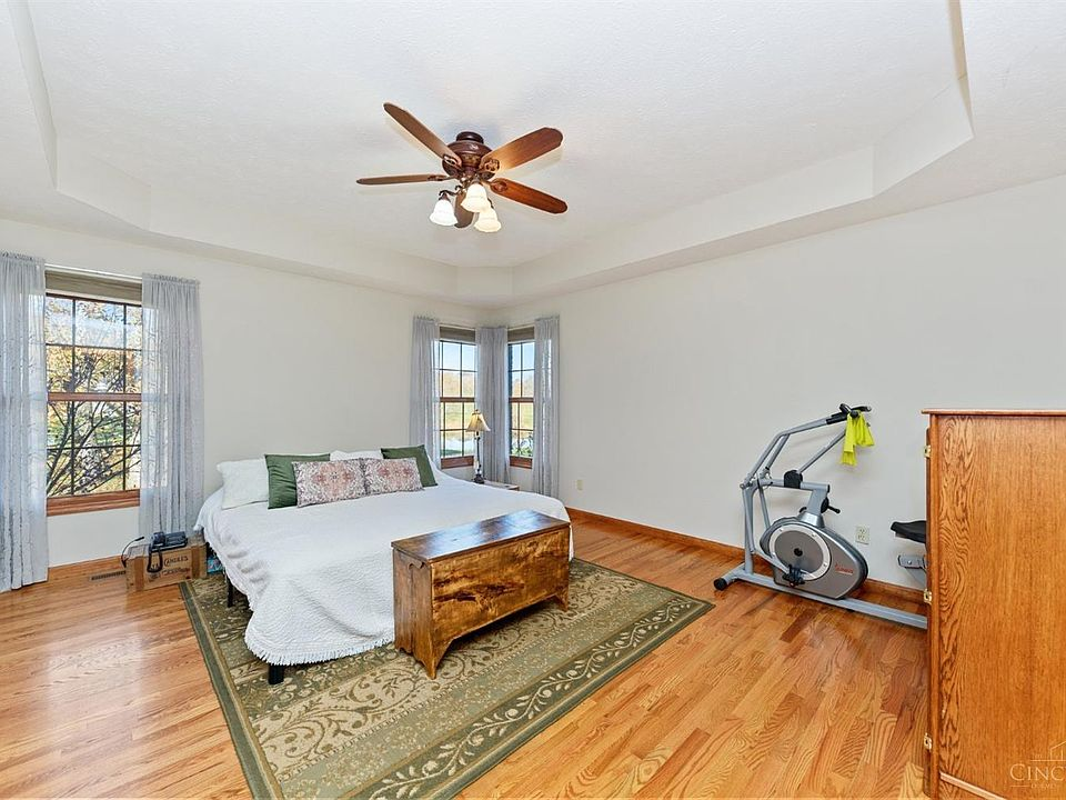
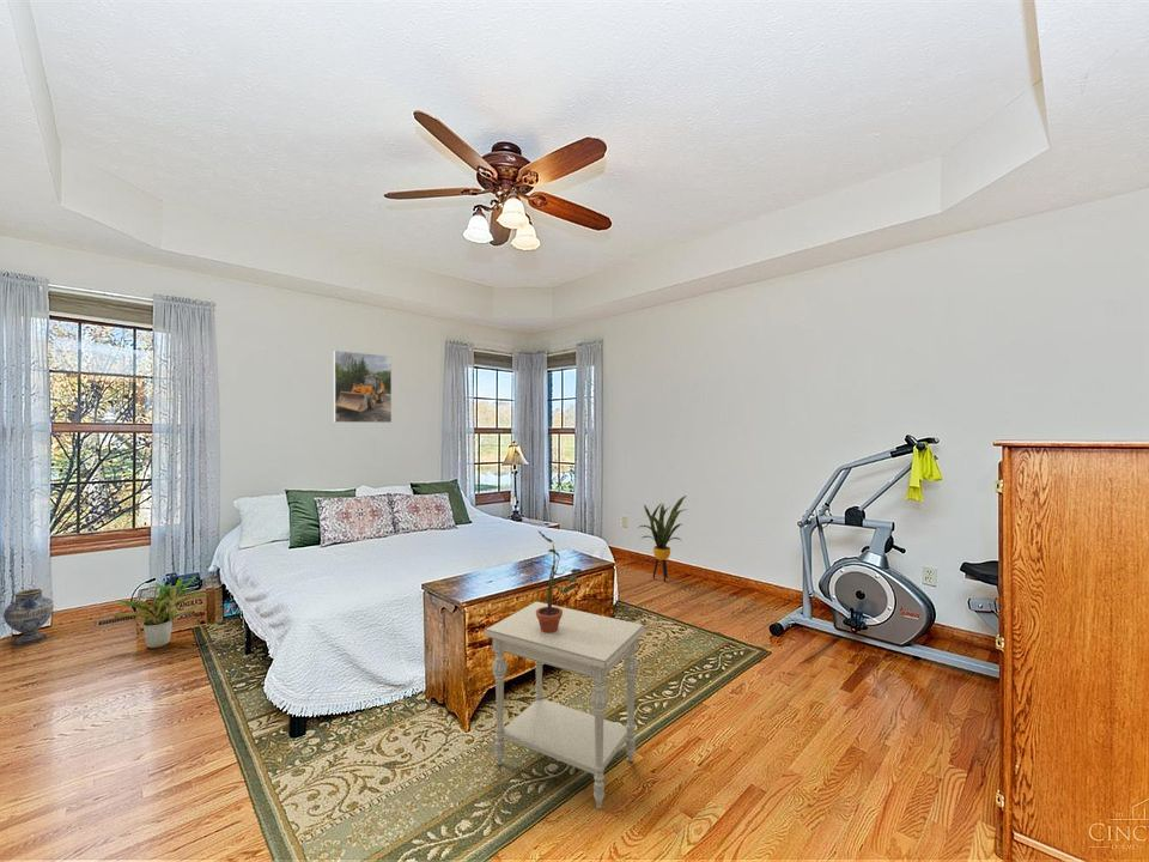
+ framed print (363, 388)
+ ceramic jug (29, 614)
+ potted plant (549, 582)
+ potted plant (164, 612)
+ side table (563, 705)
+ house plant (667, 539)
